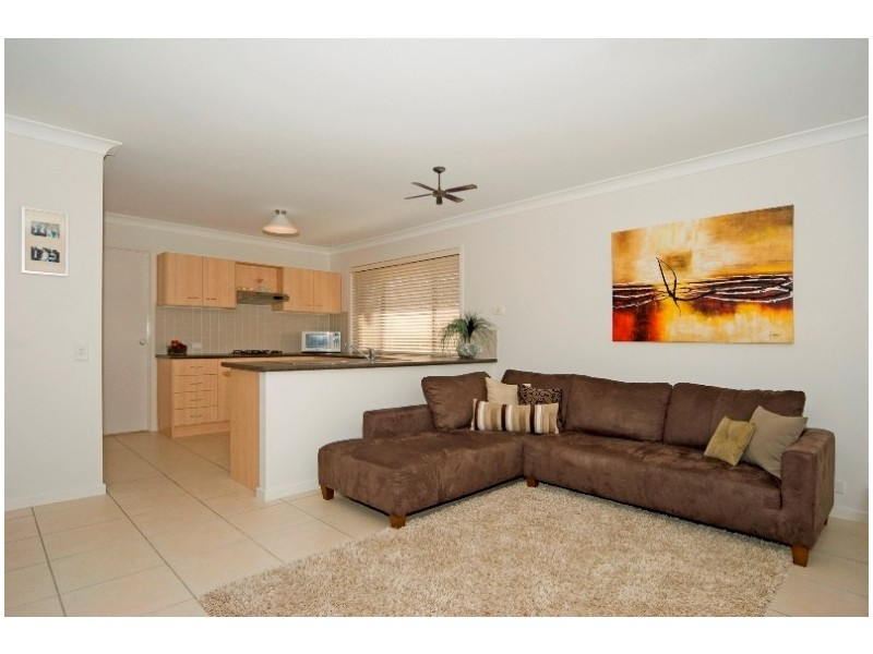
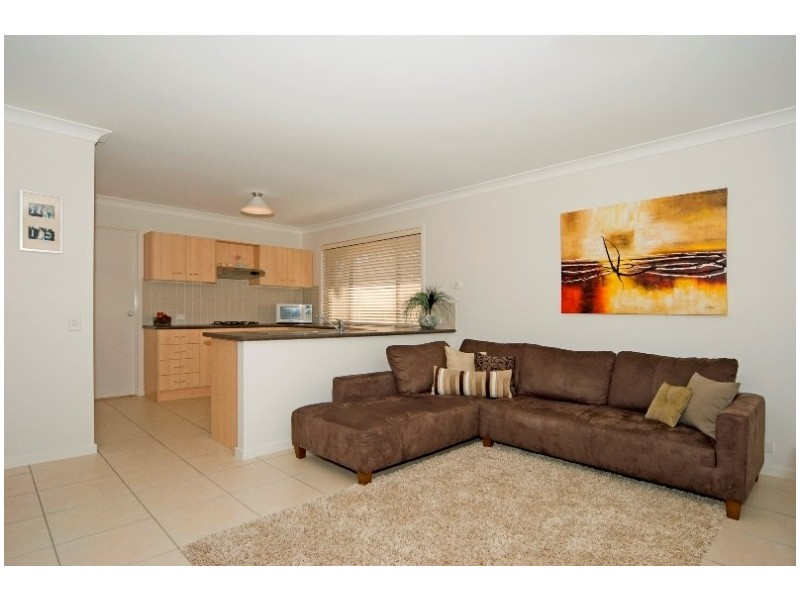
- ceiling fan (439, 186)
